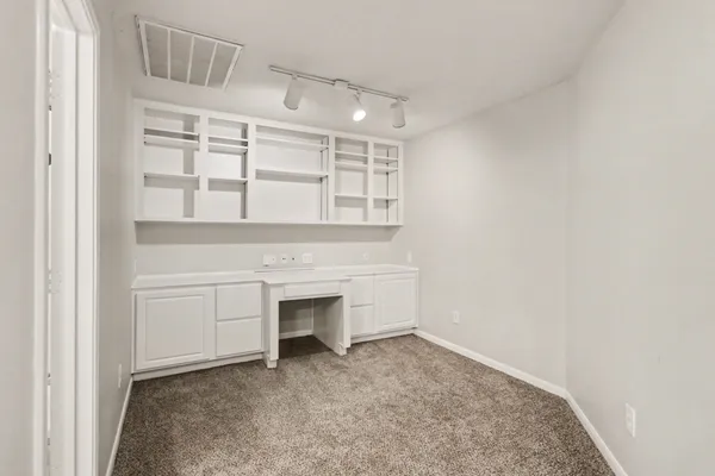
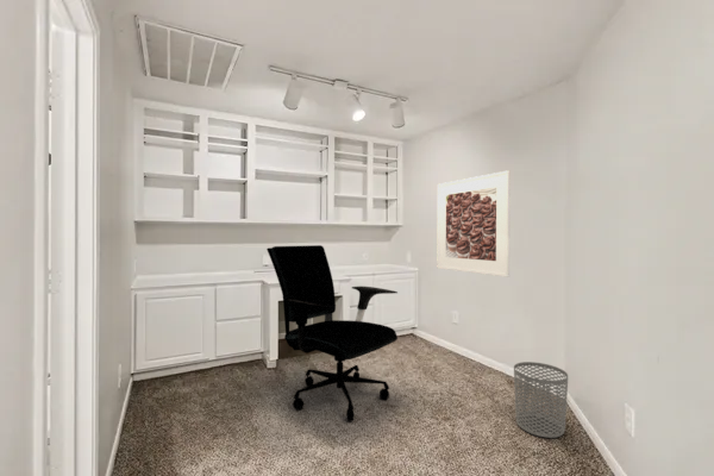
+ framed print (469, 225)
+ office chair (330, 320)
+ waste bin (539, 397)
